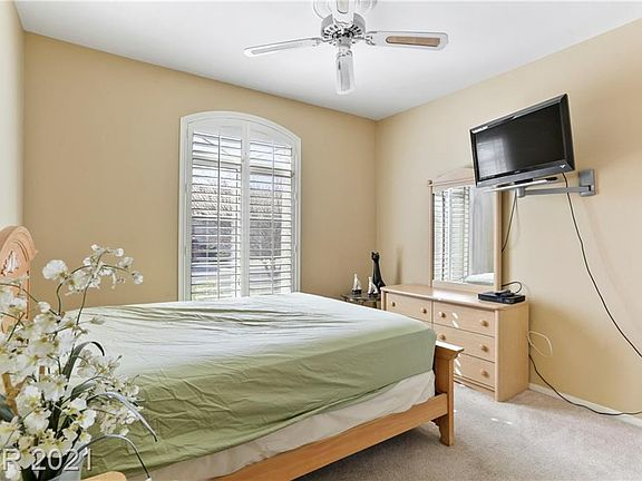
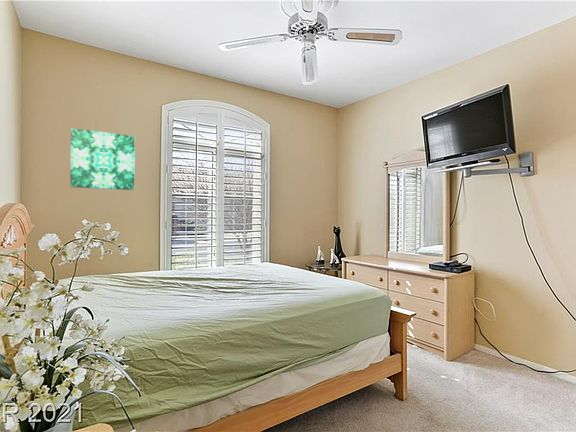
+ wall art (103, 160)
